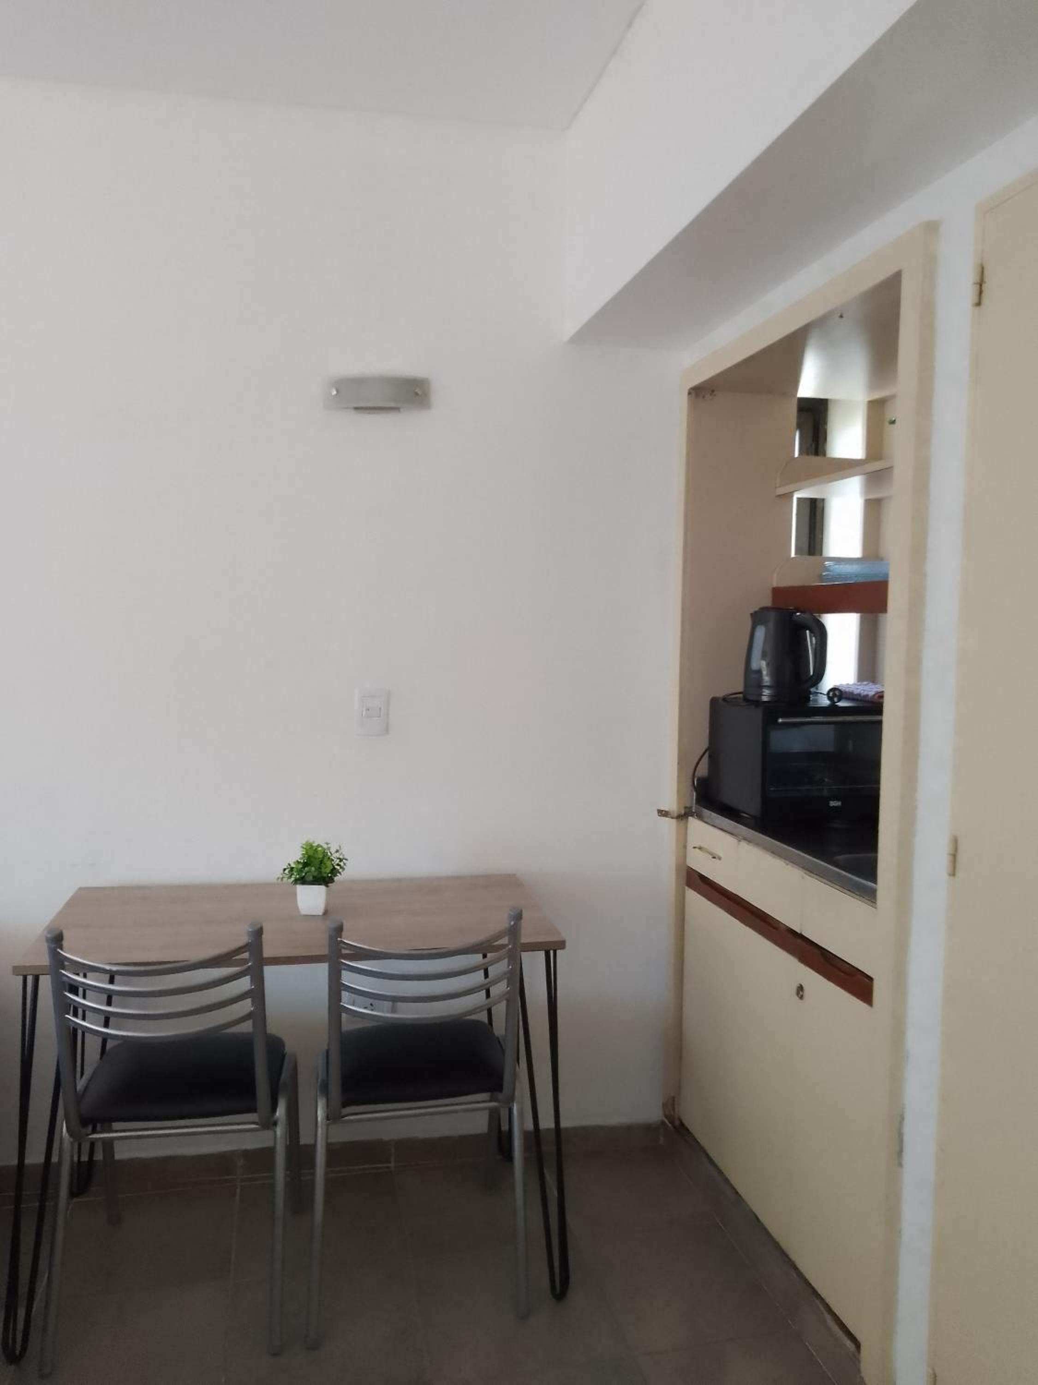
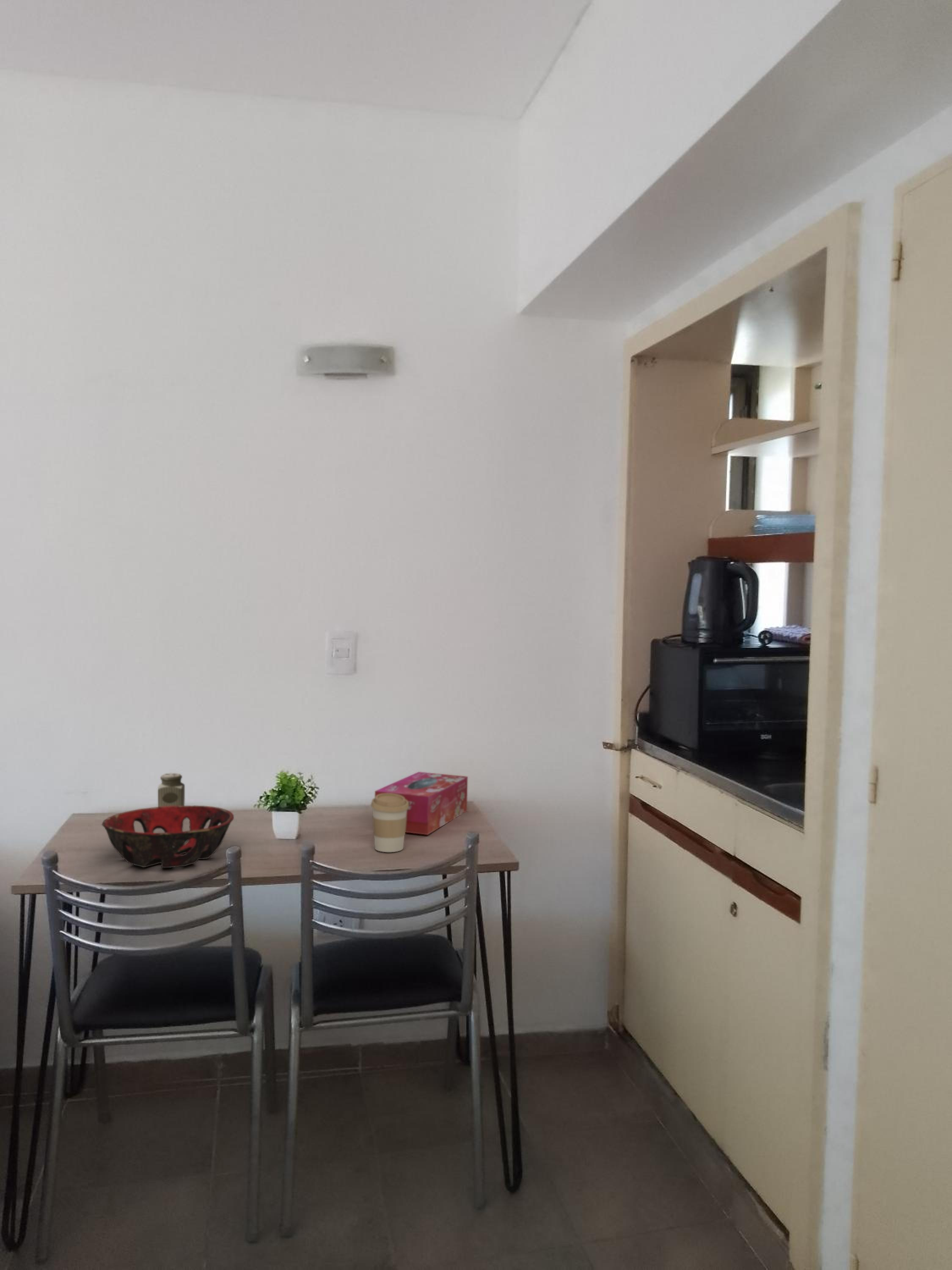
+ tissue box (423, 801)
+ salt shaker (171, 795)
+ decorative bowl (169, 837)
+ coffee cup (389, 822)
